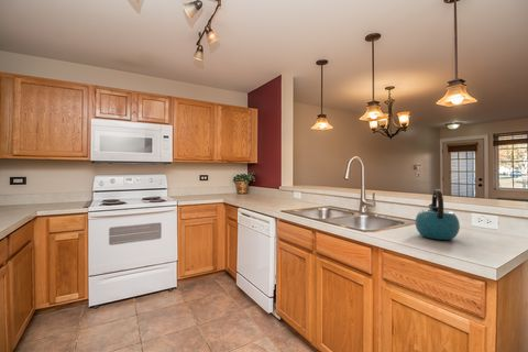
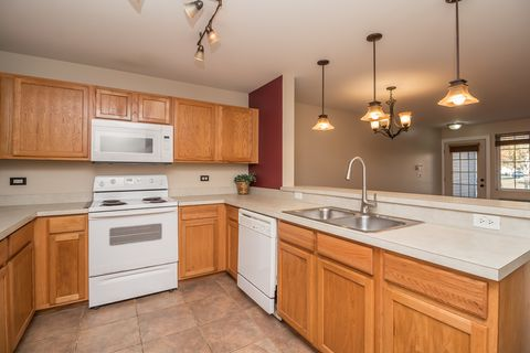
- kettle (436, 212)
